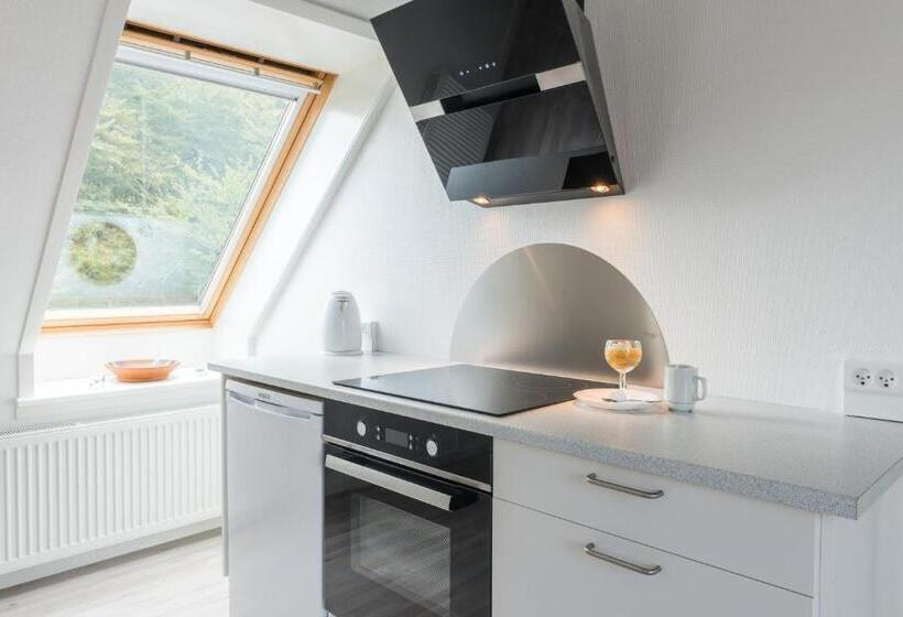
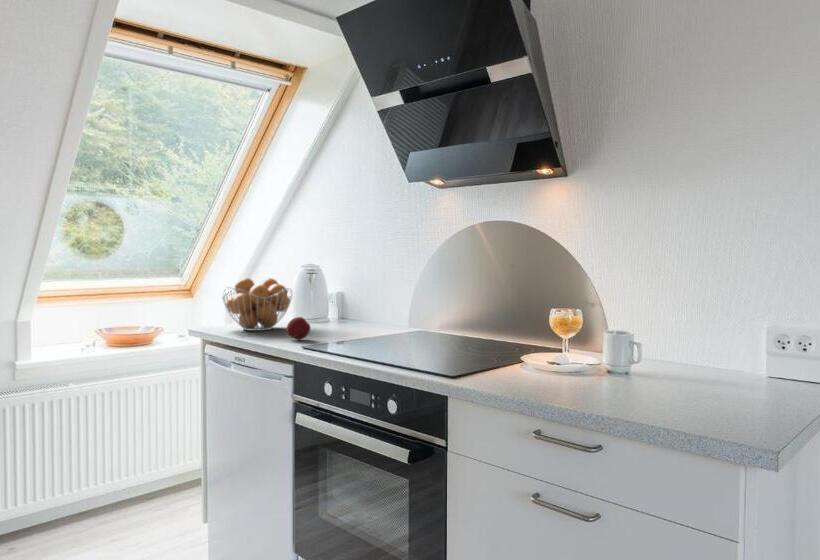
+ fruit basket (257, 303)
+ apple (298, 328)
